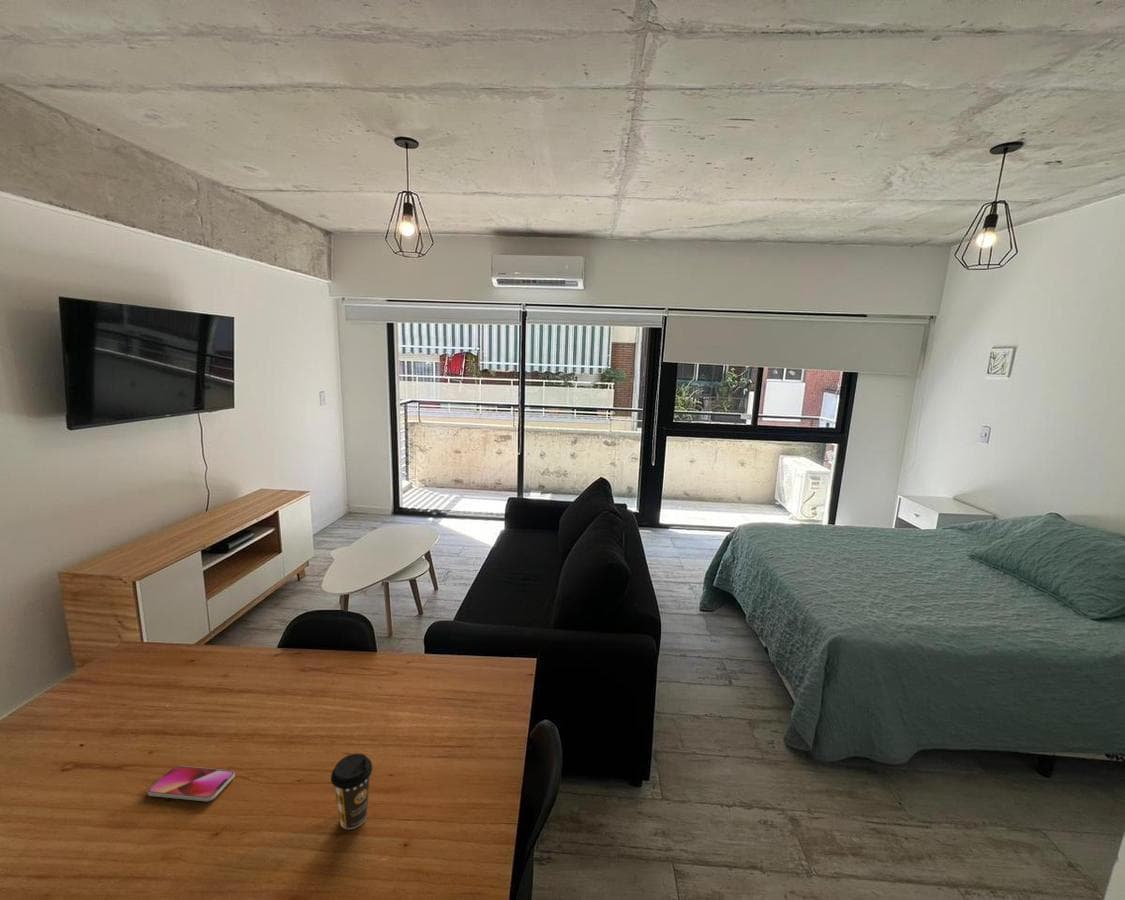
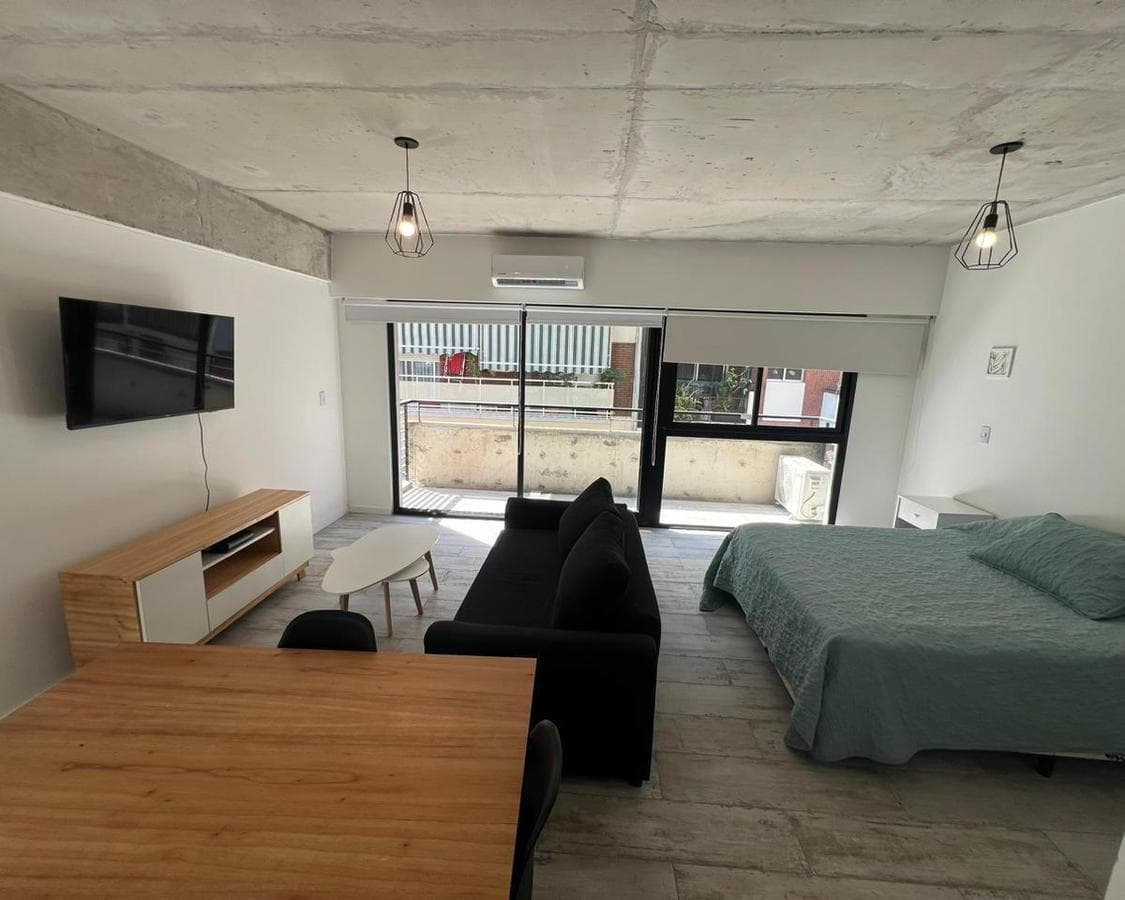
- smartphone (192, 782)
- coffee cup (352, 791)
